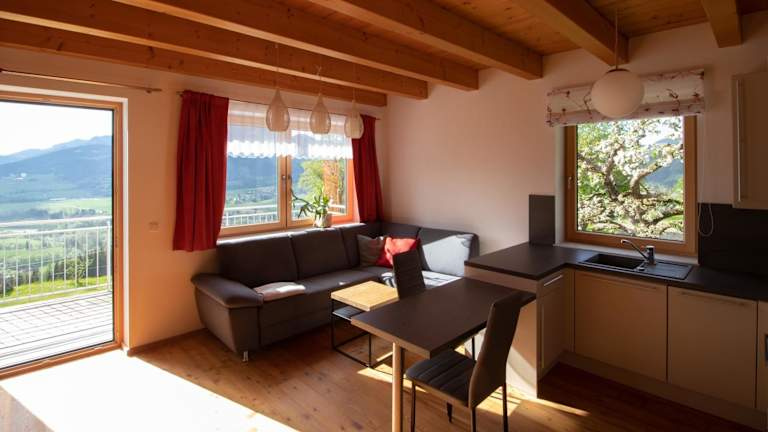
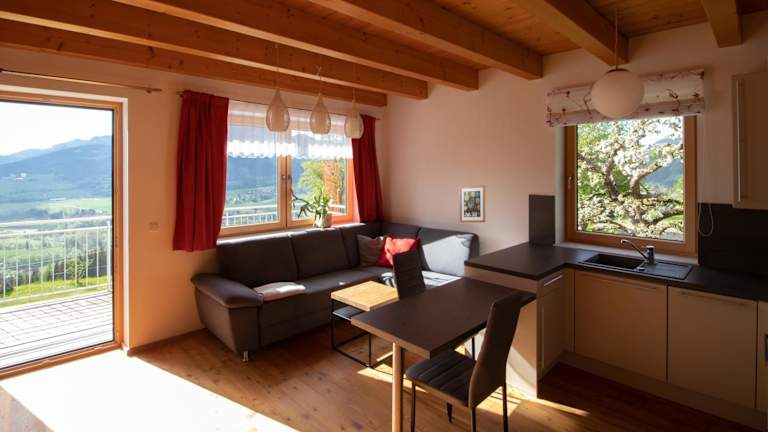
+ wall art (471, 204)
